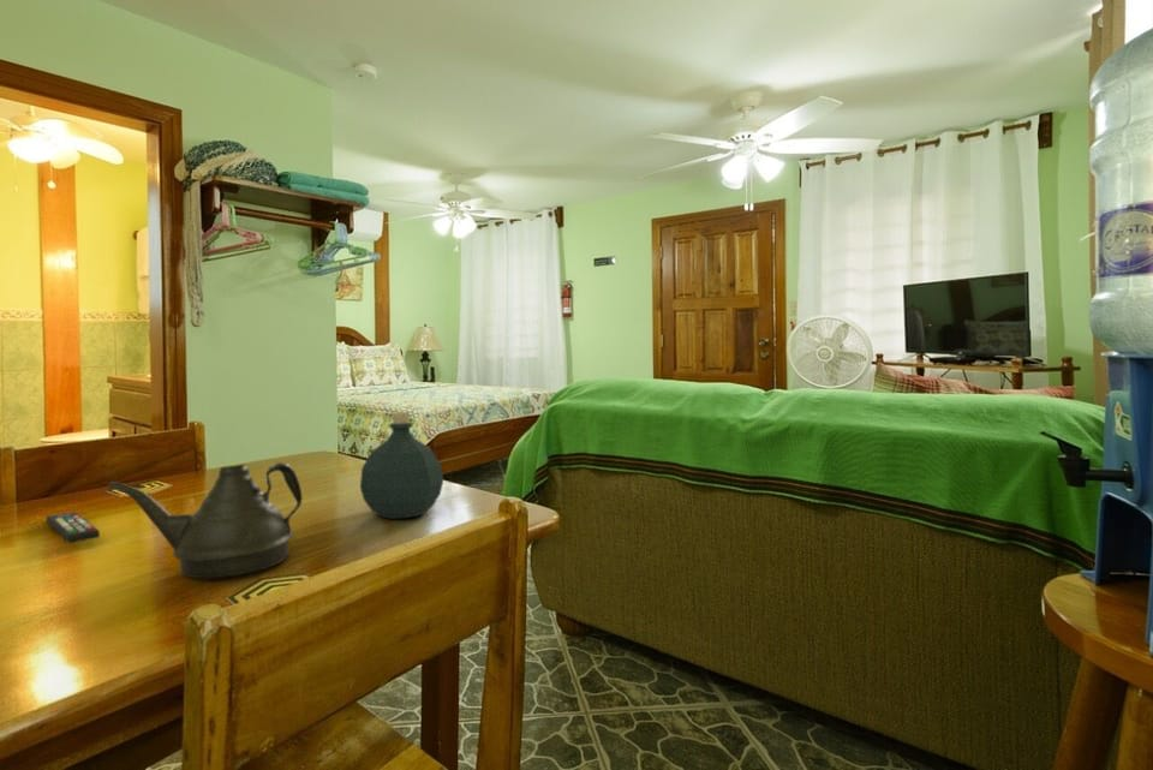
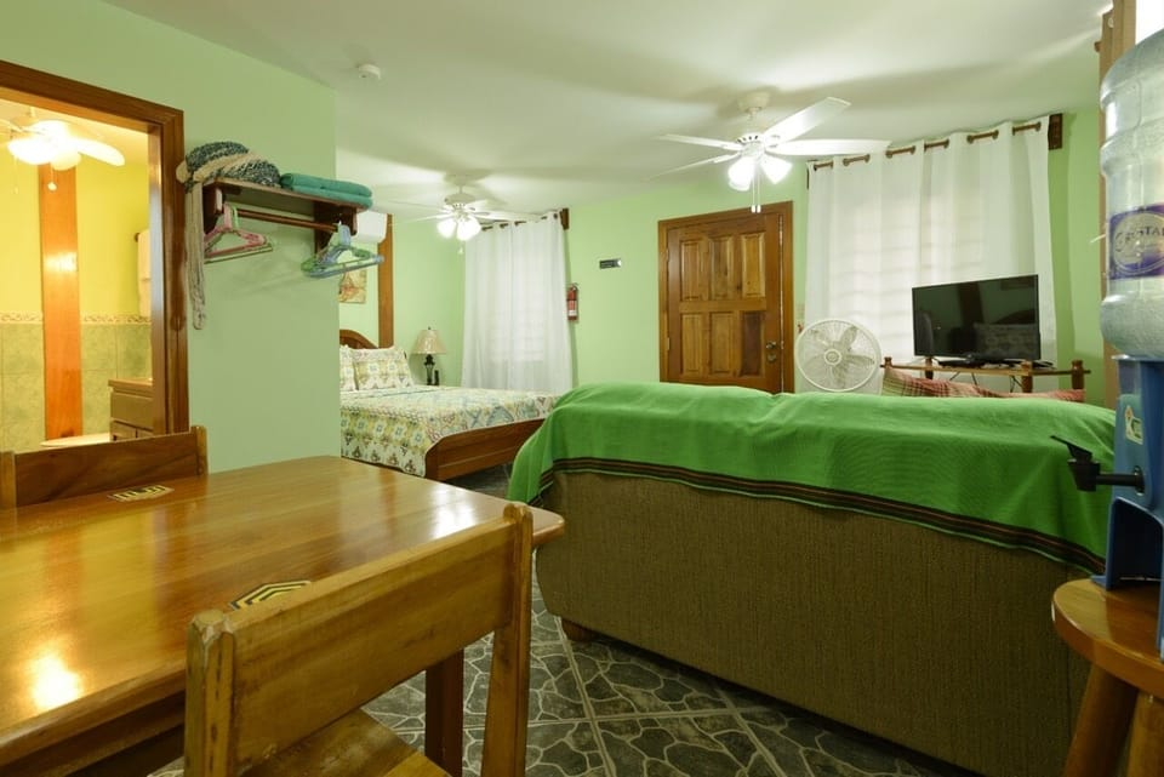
- teapot (211, 517)
- remote control (71, 526)
- bottle (401, 462)
